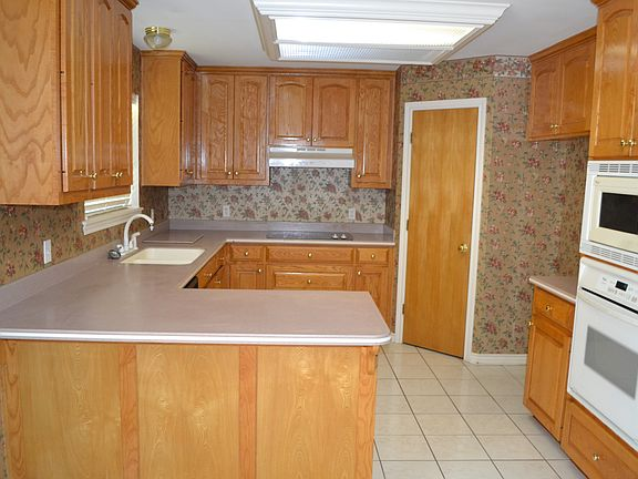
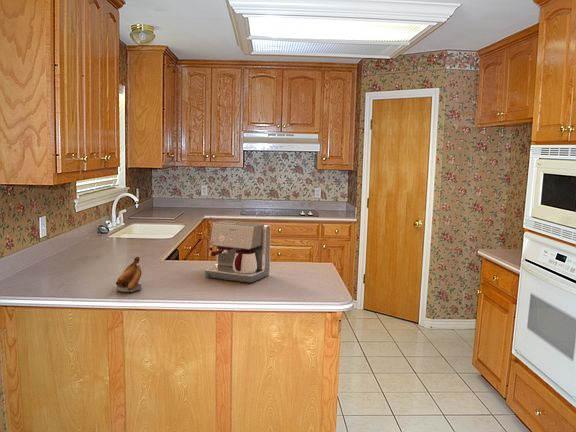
+ banana (128, 274)
+ coffee maker (238, 249)
